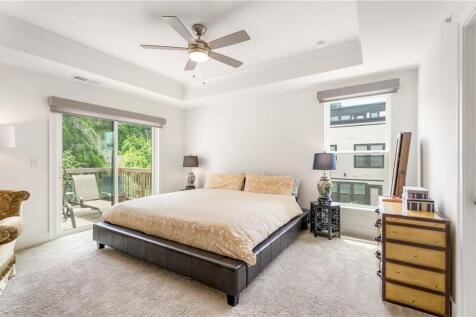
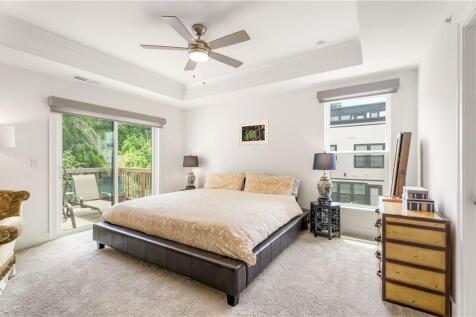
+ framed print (253, 133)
